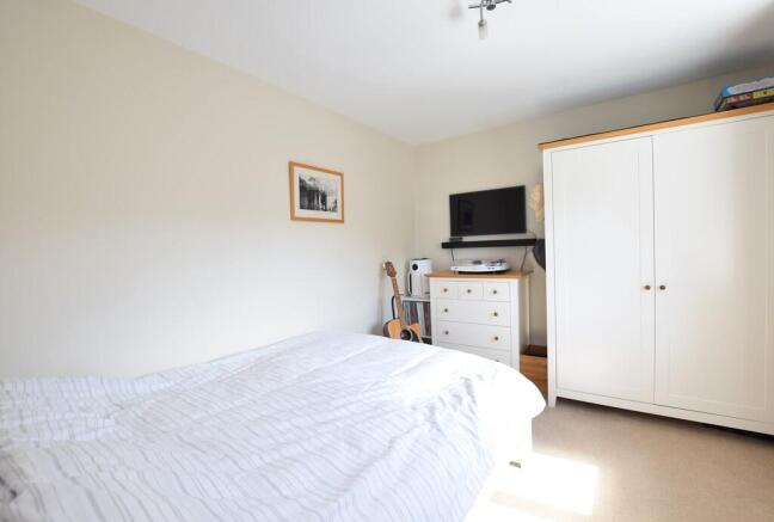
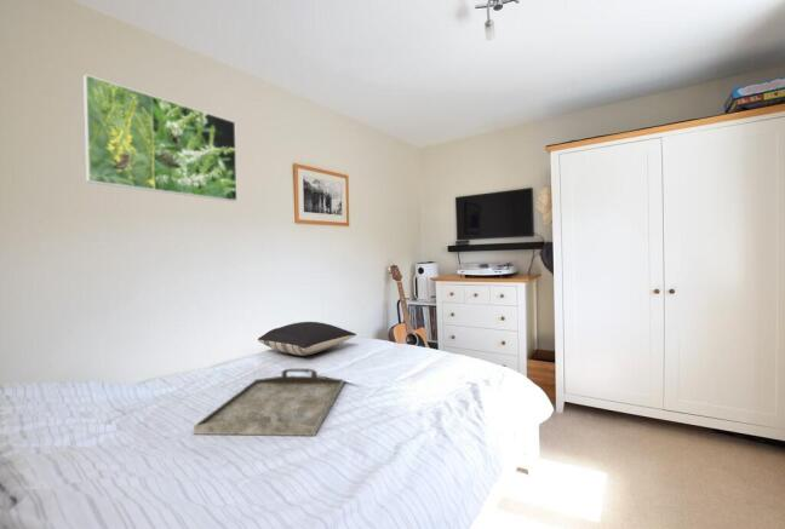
+ pillow (308, 337)
+ serving tray (280, 396)
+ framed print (171, 148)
